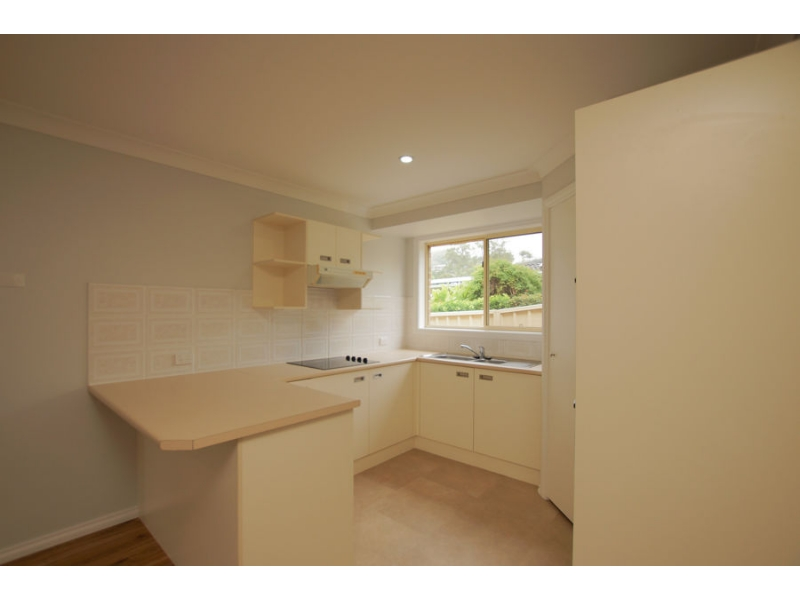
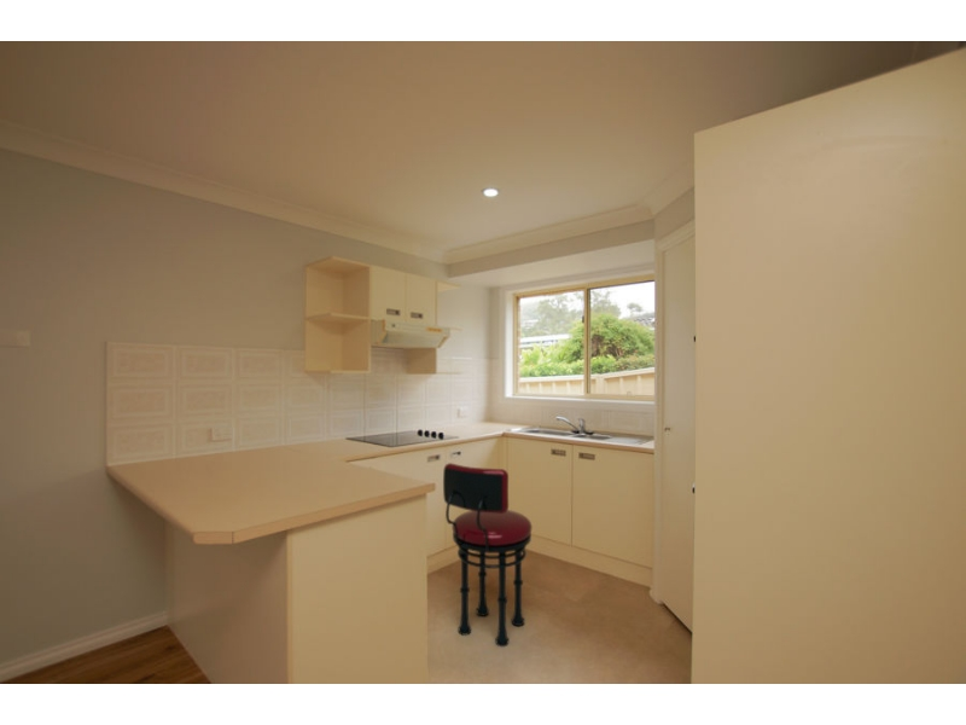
+ stool (487, 546)
